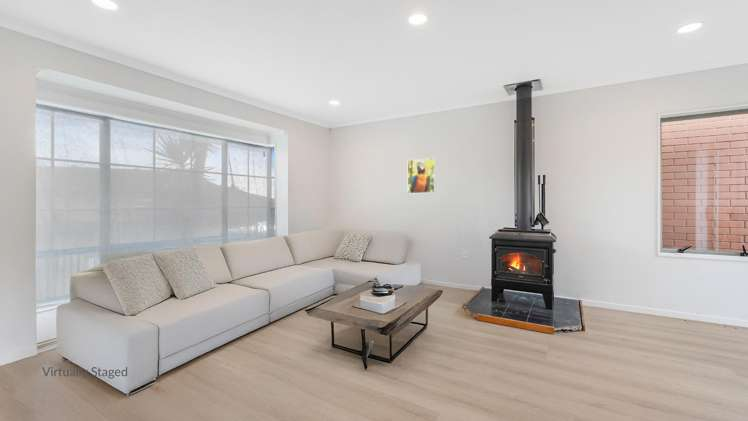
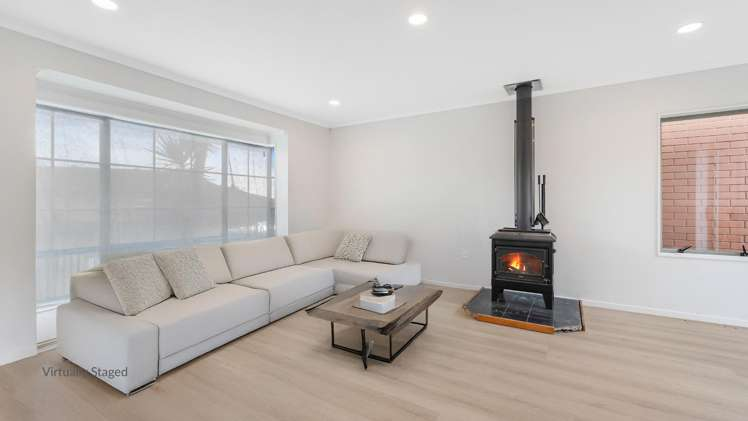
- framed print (421, 176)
